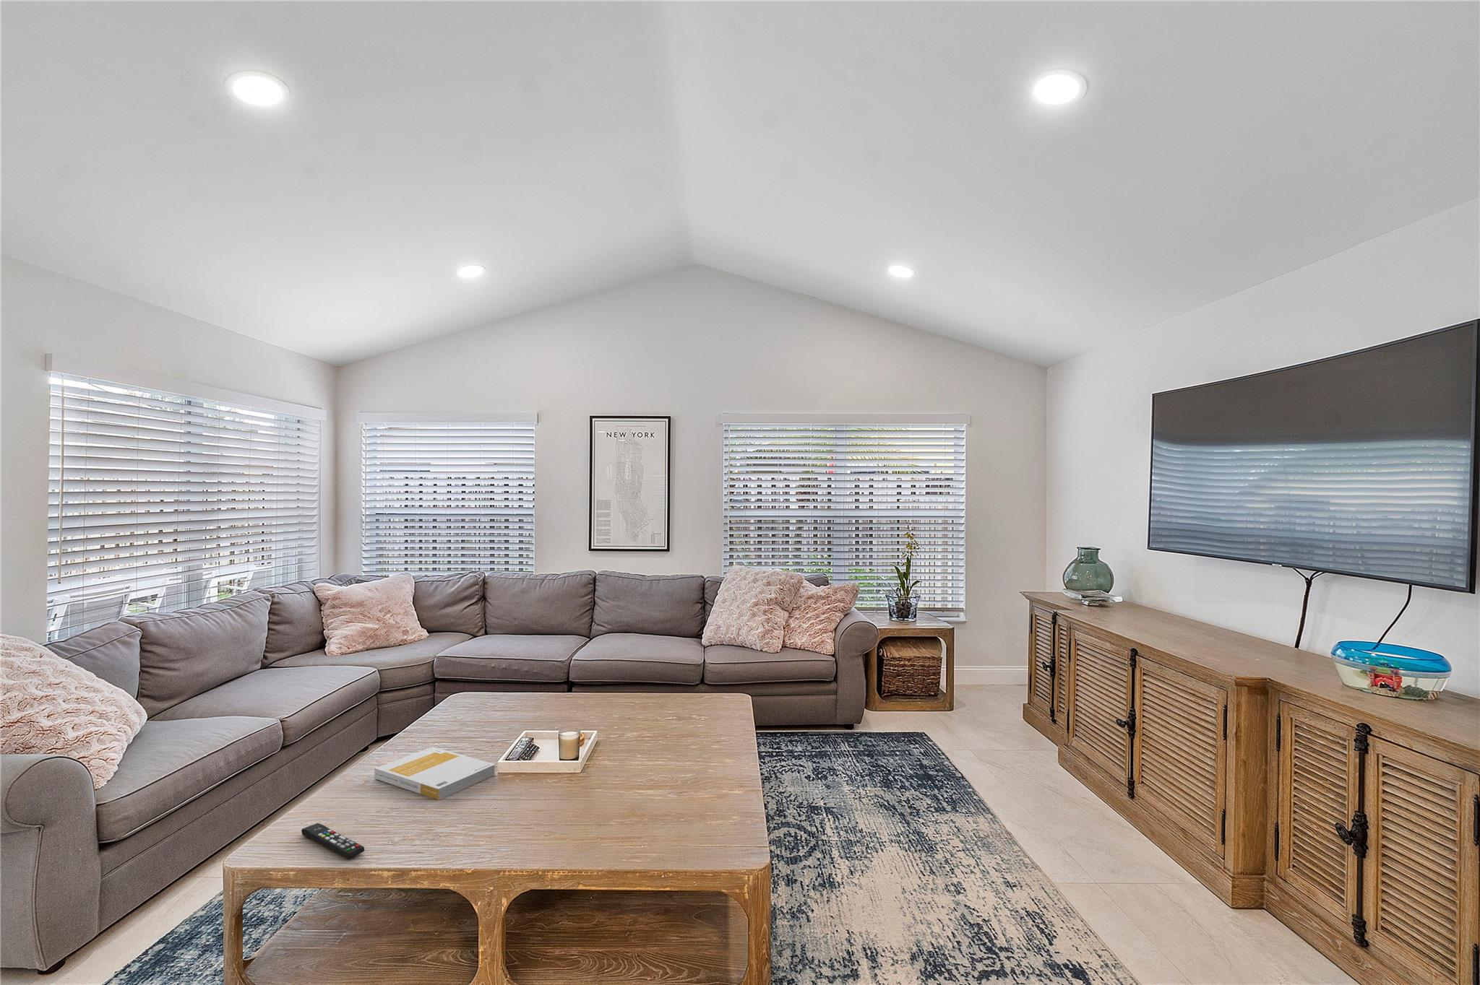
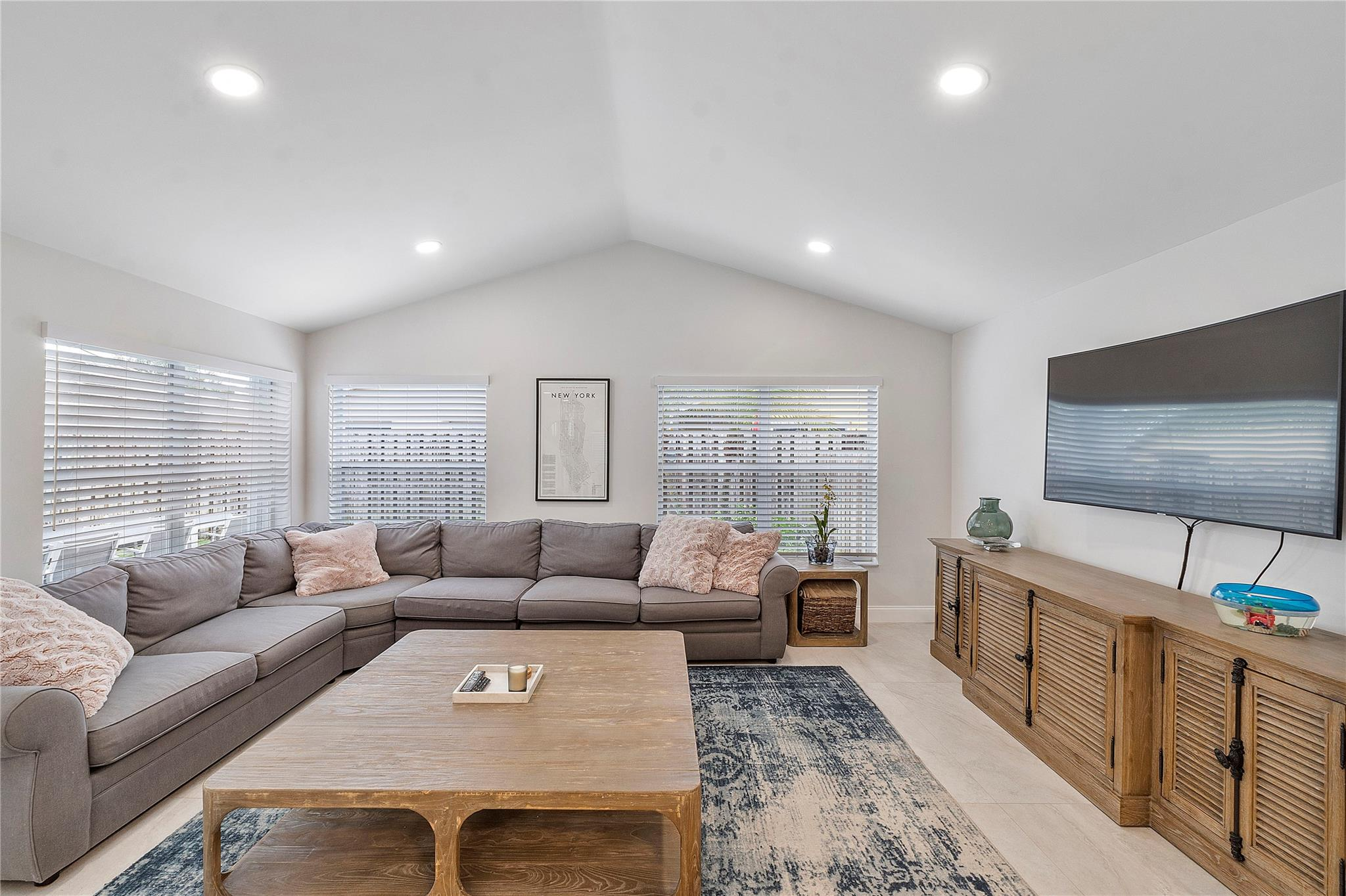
- book (435, 772)
- remote control (332, 840)
